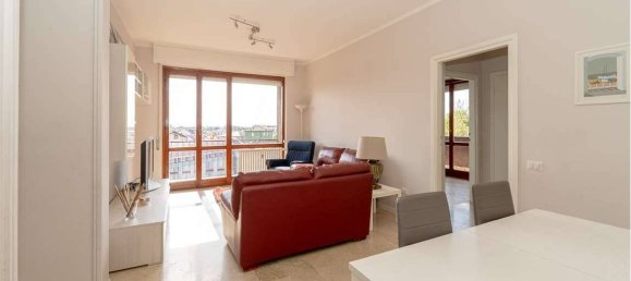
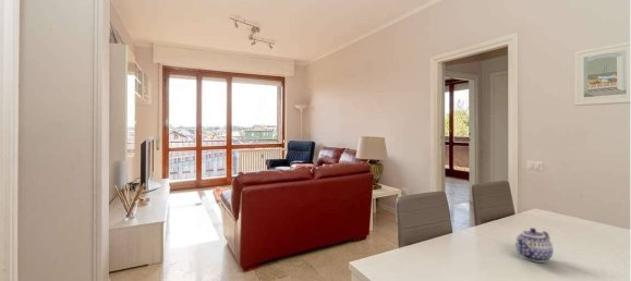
+ teapot (533, 243)
